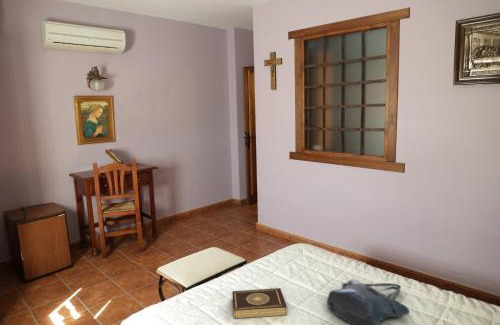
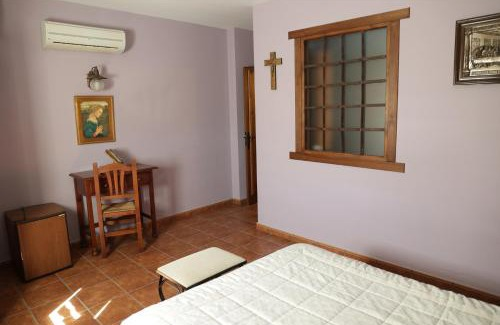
- book (258, 302)
- tote bag (373, 293)
